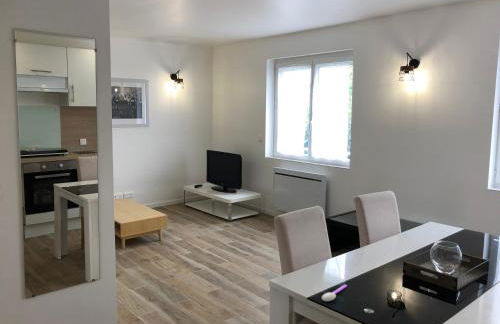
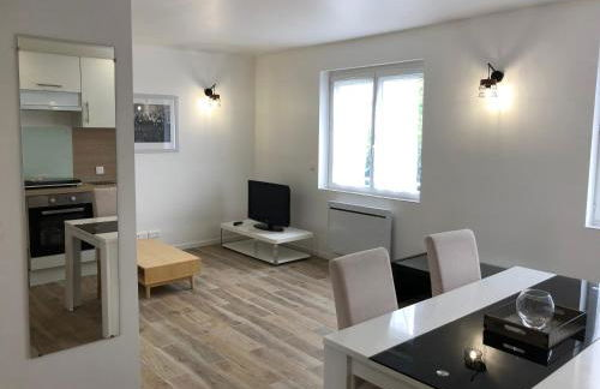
- spoon (335, 291)
